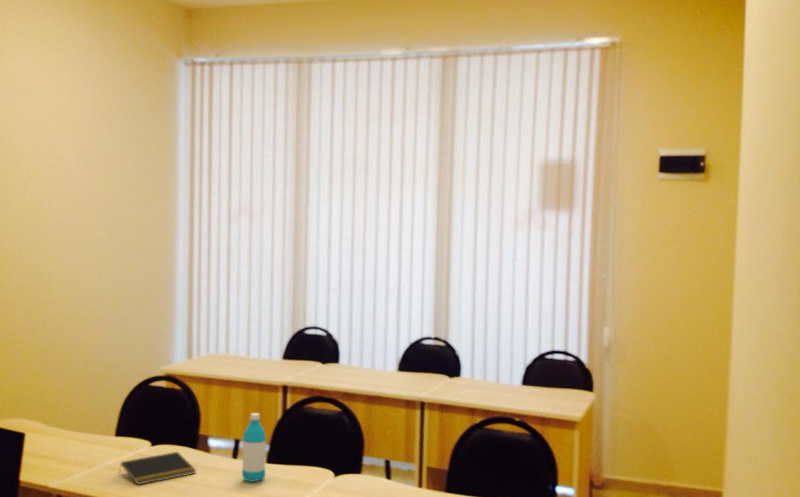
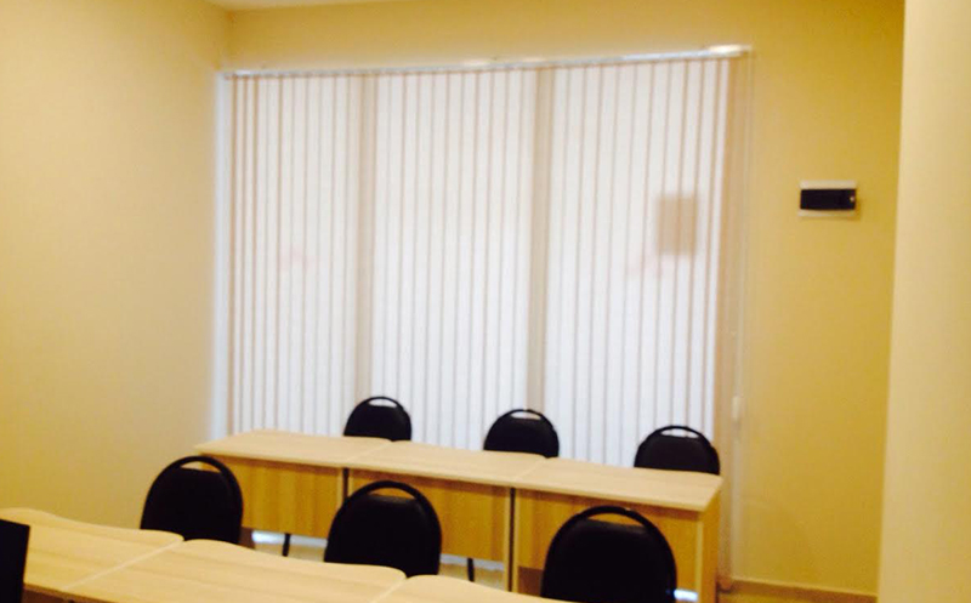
- notepad (158, 467)
- water bottle (254, 446)
